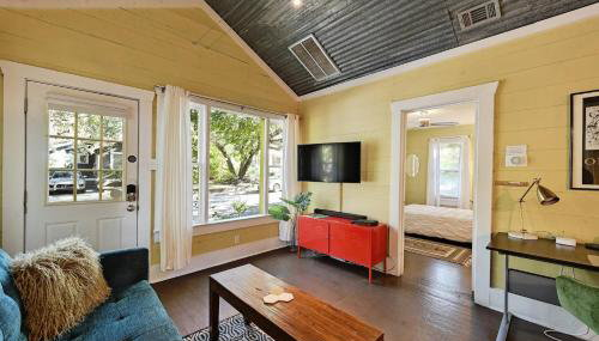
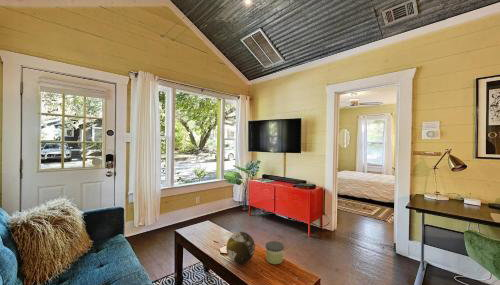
+ decorative orb (240, 247)
+ candle (274, 252)
